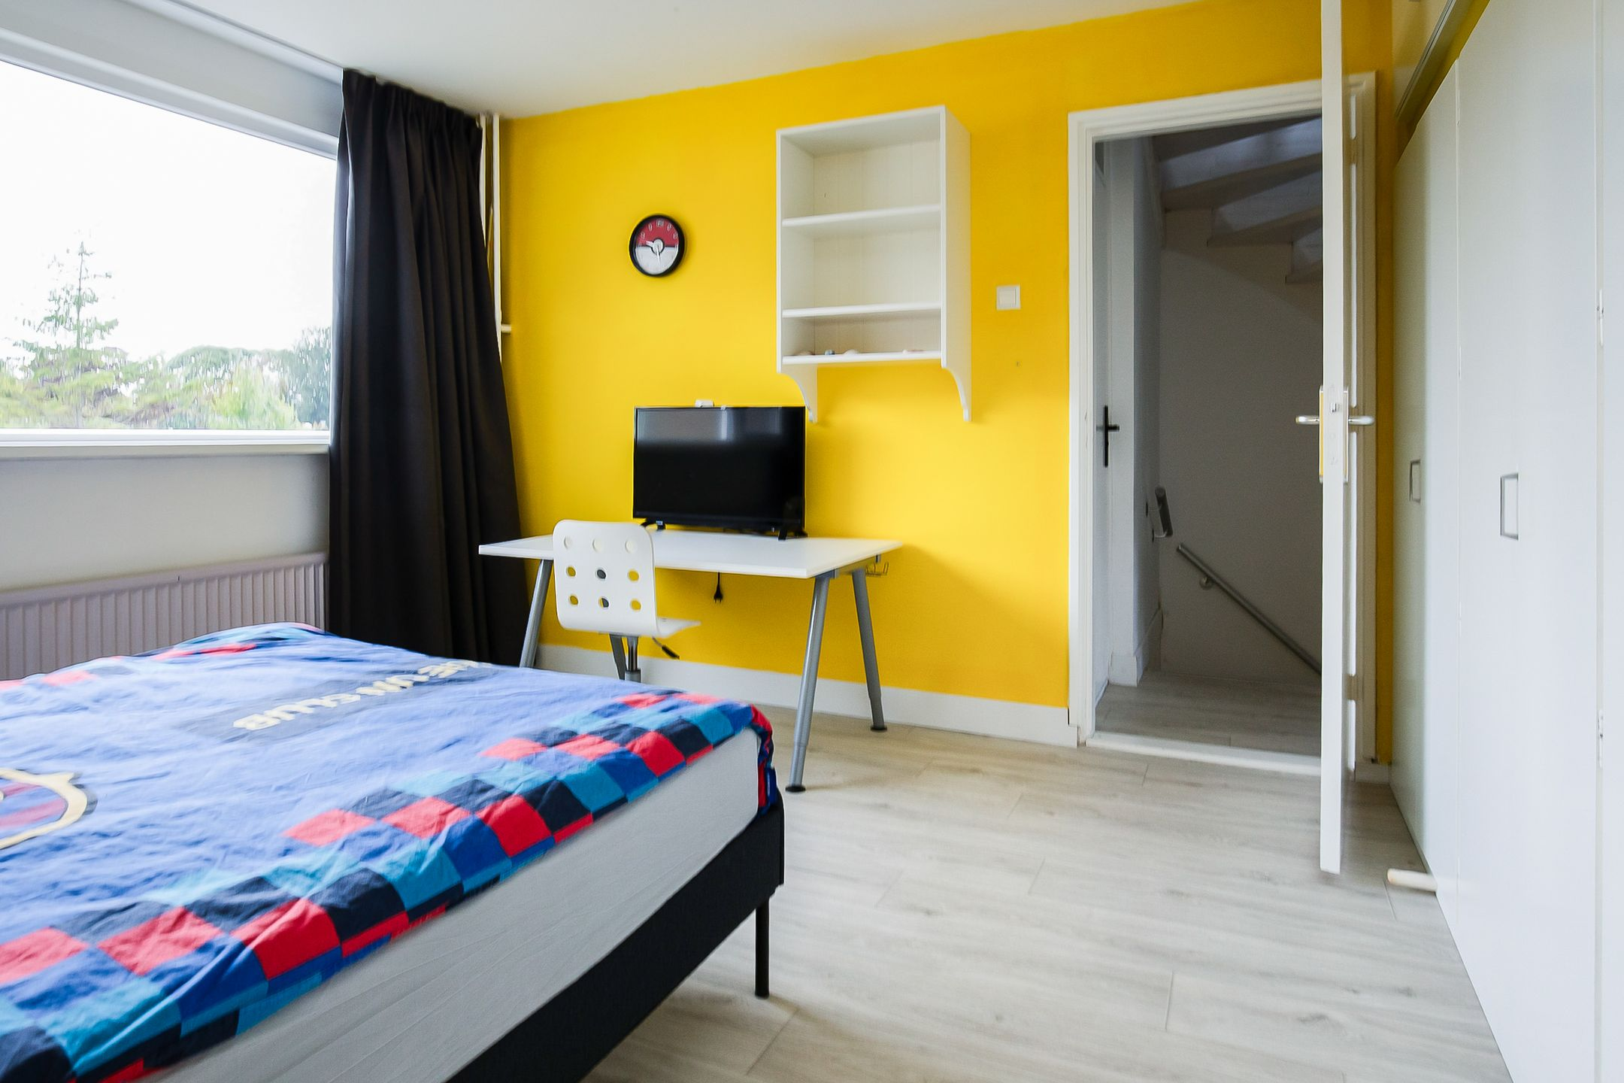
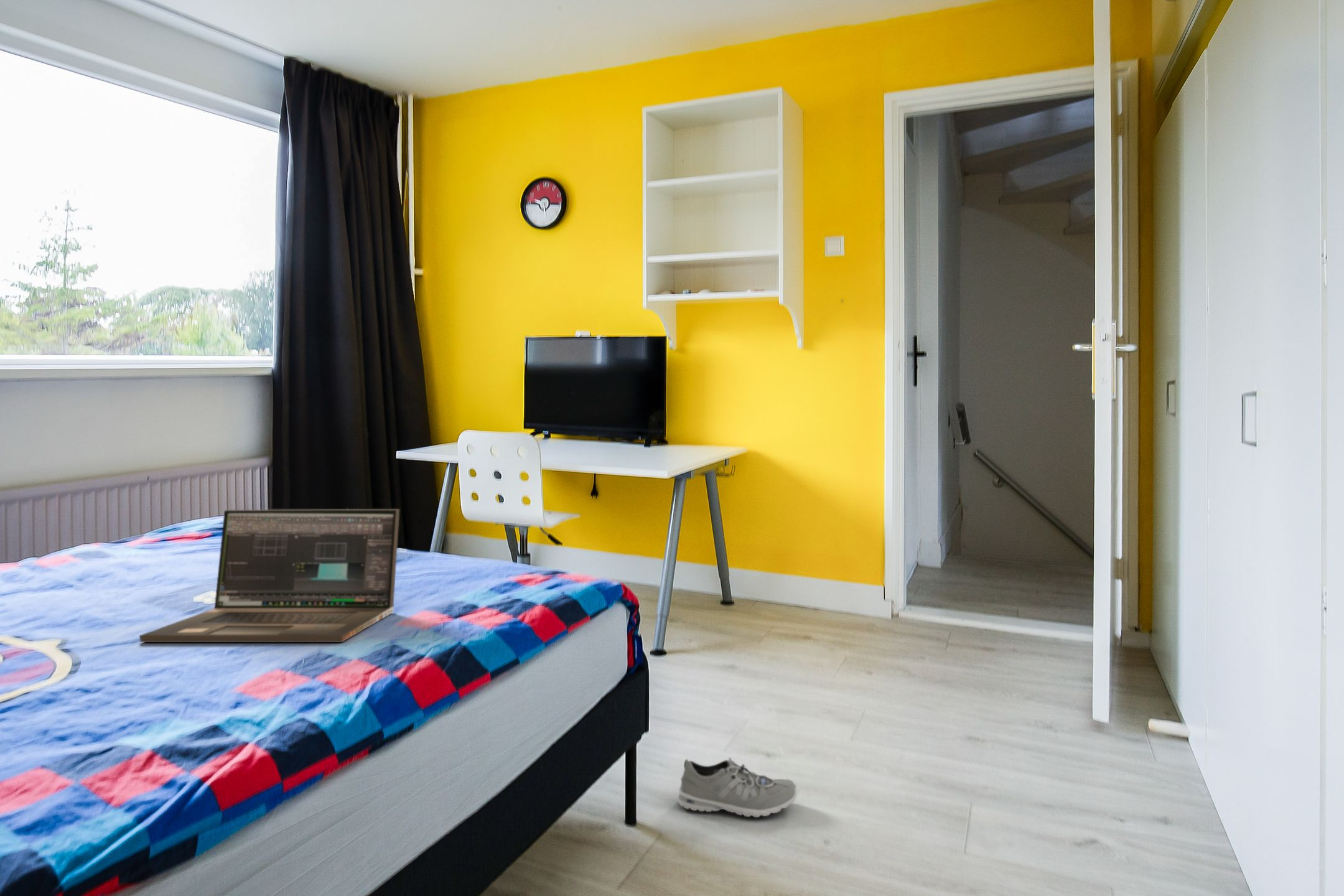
+ sneaker (737, 783)
+ laptop (281, 569)
